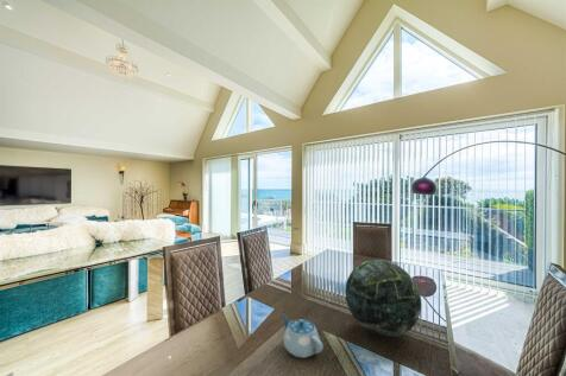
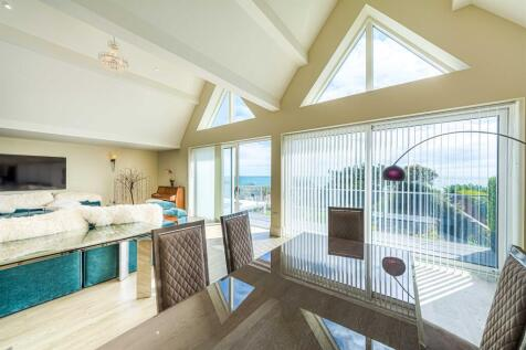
- decorative orb (381, 295)
- chinaware (300, 333)
